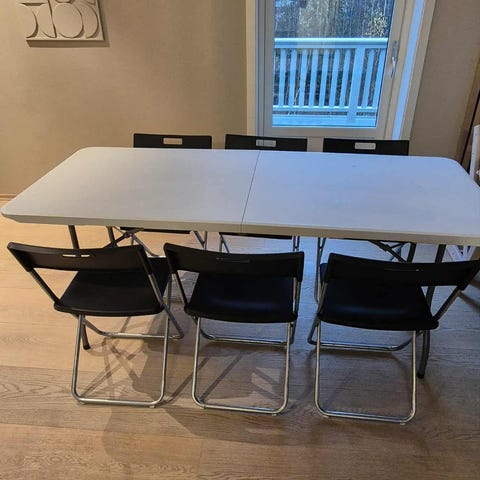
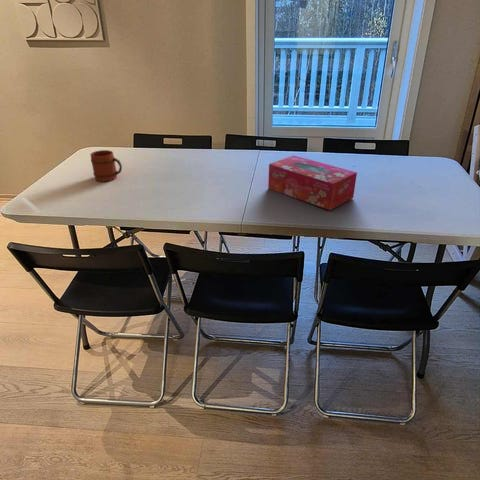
+ mug (107, 165)
+ tissue box (310, 180)
